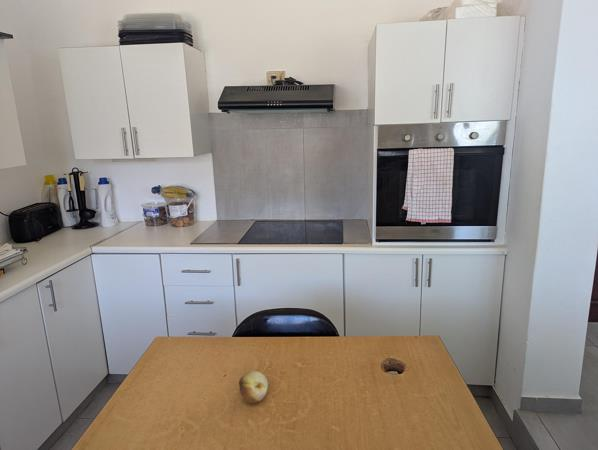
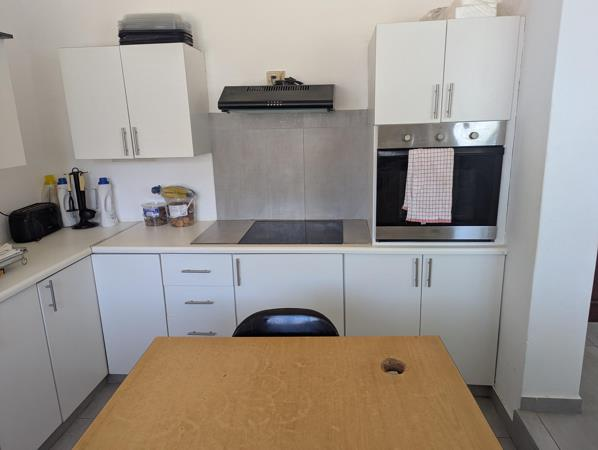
- fruit (253, 386)
